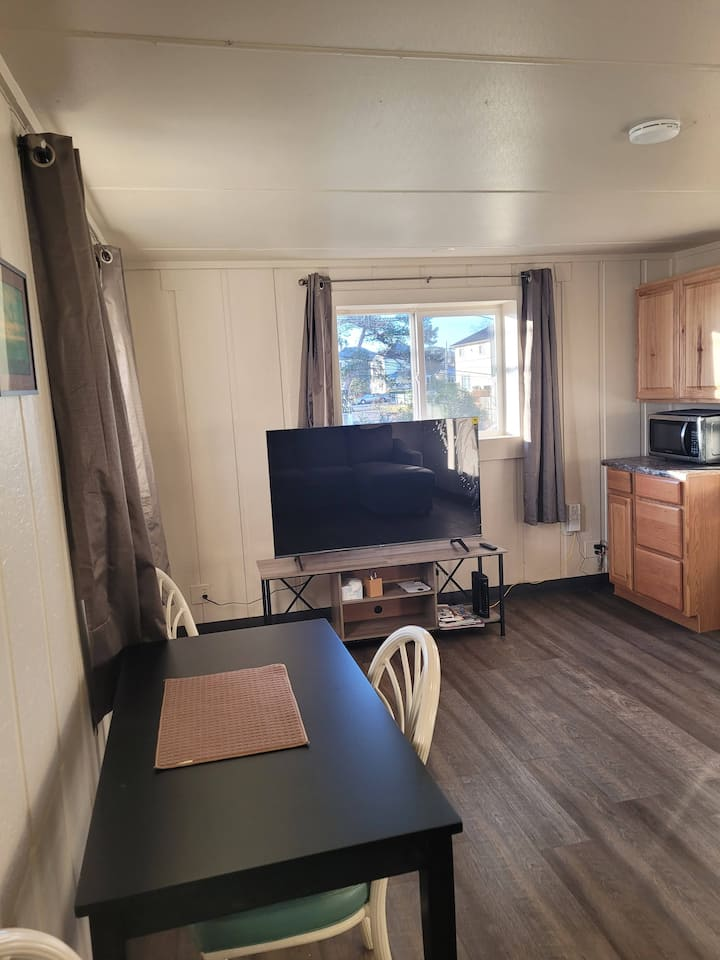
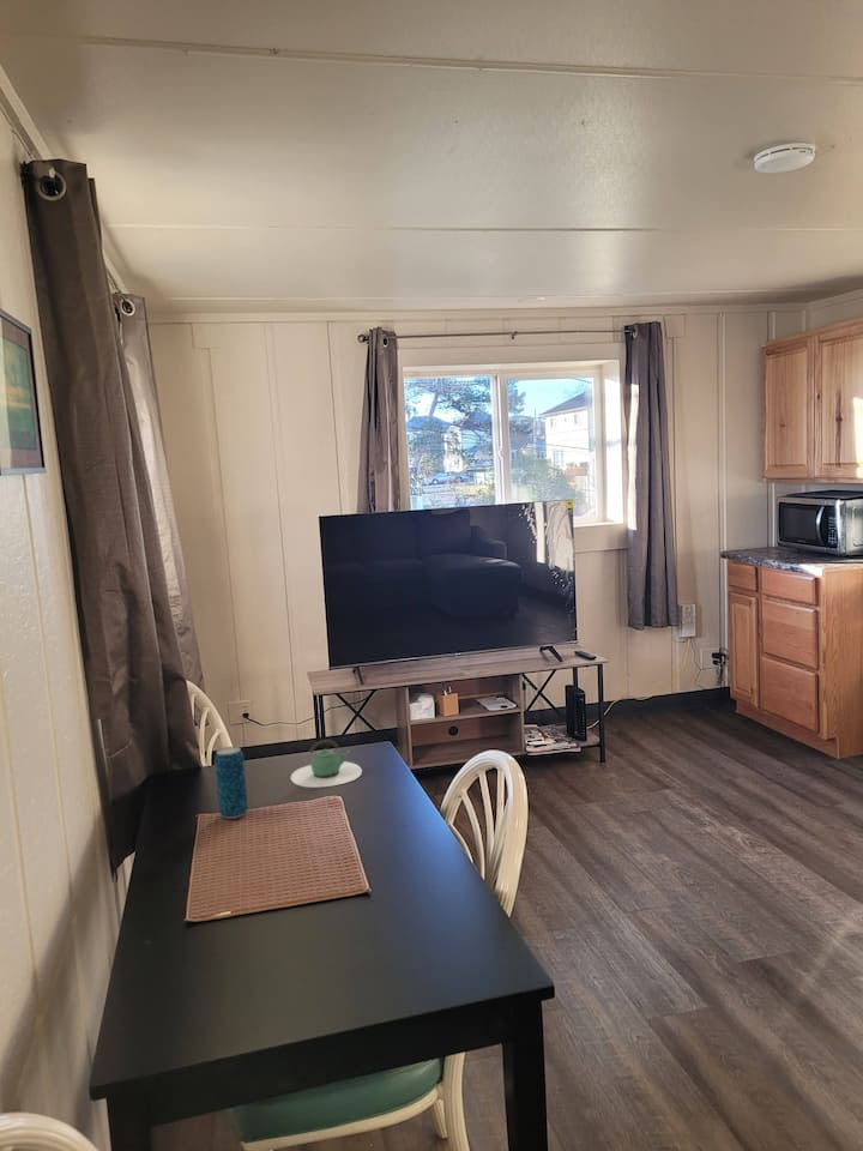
+ teapot (325, 757)
+ beverage can (231, 782)
